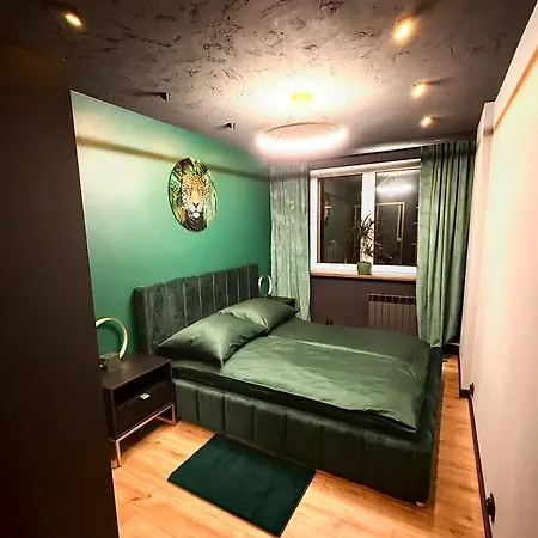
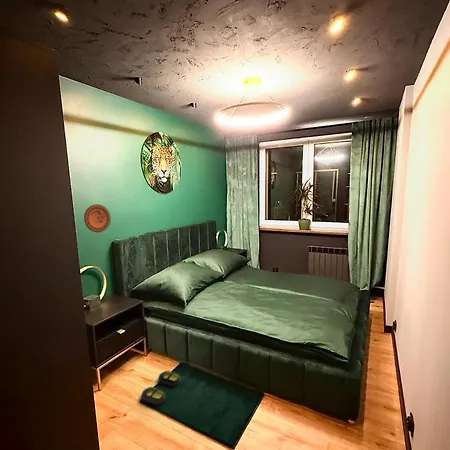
+ decorative plate (97, 218)
+ slippers (162, 384)
